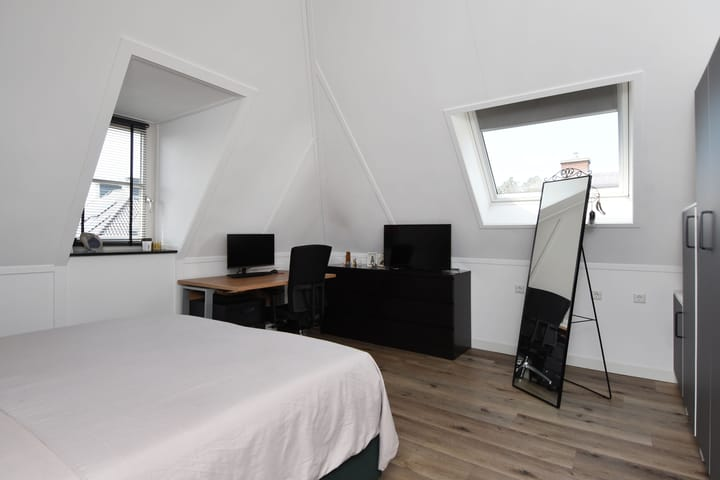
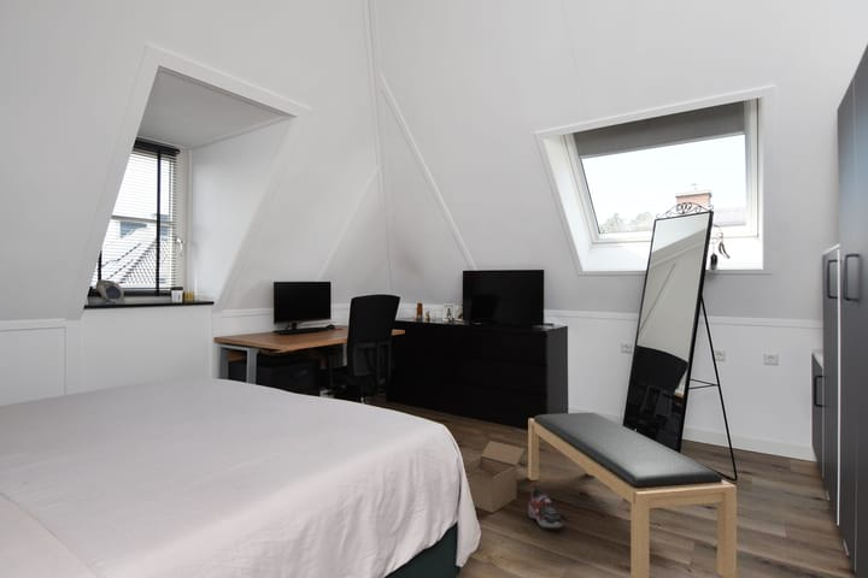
+ shoe (545, 507)
+ box (486, 476)
+ bench (610, 477)
